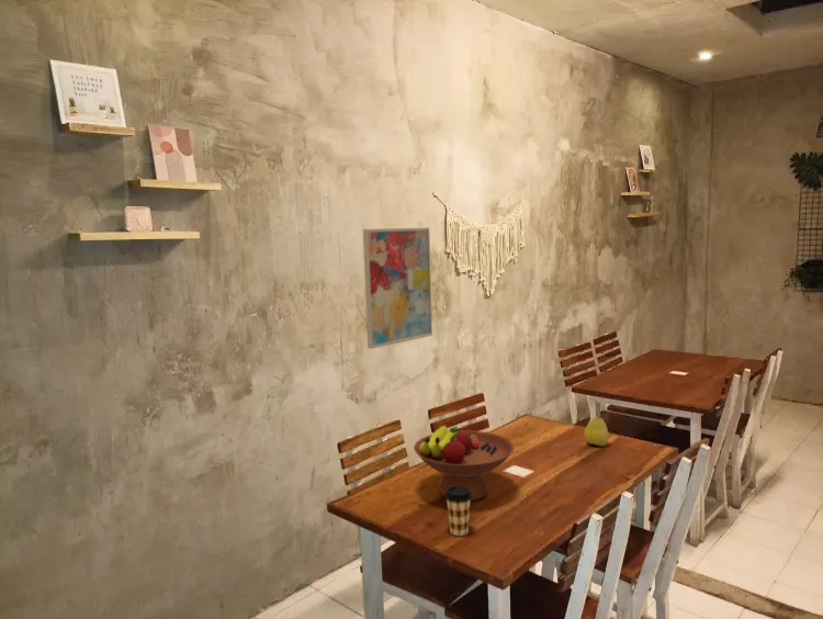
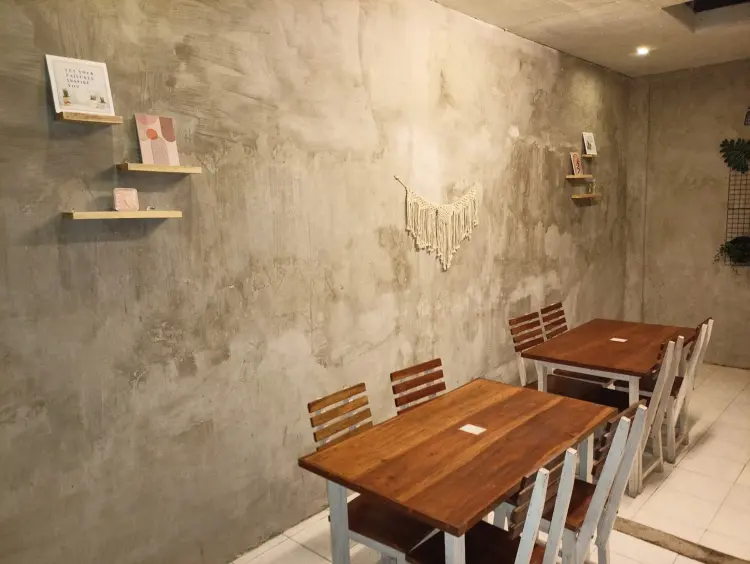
- wall art (399, 285)
- fruit bowl (463, 460)
- coffee cup (459, 510)
- fruit (596, 429)
